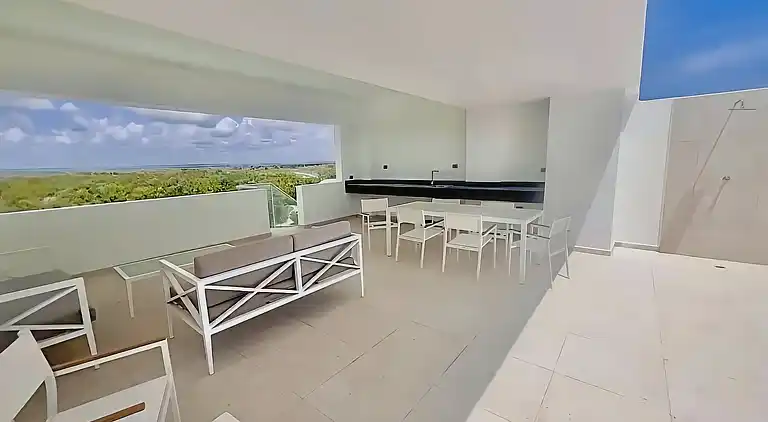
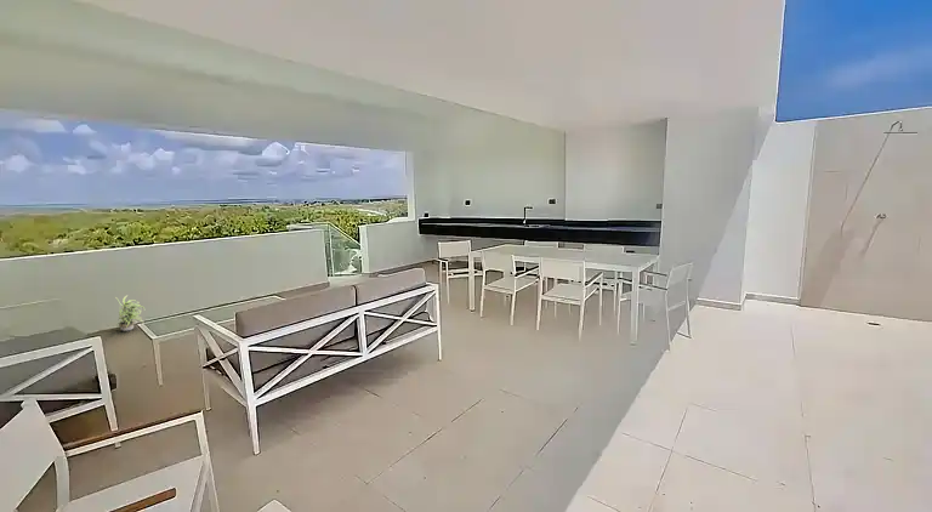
+ potted plant (127, 312)
